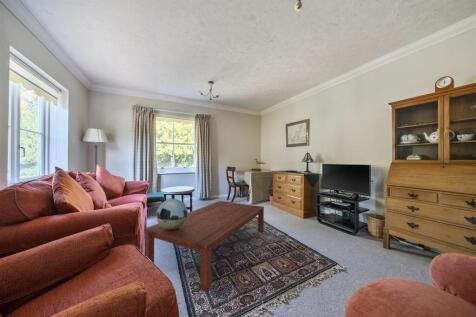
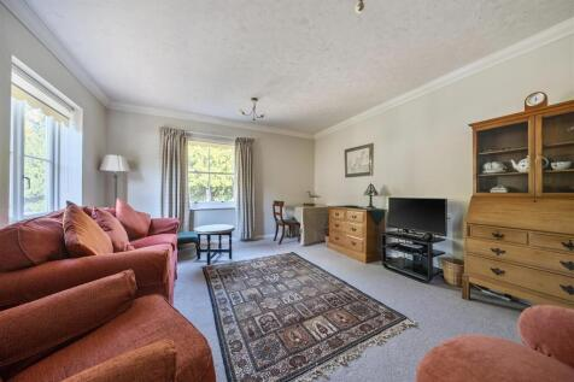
- decorative sphere (172, 213)
- coffee table (215, 230)
